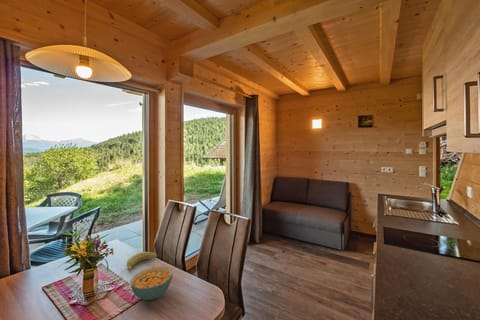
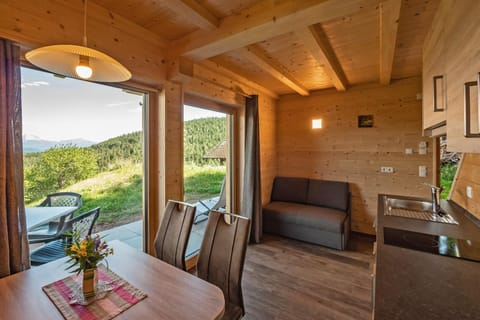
- cereal bowl (152, 286)
- banana (140, 259)
